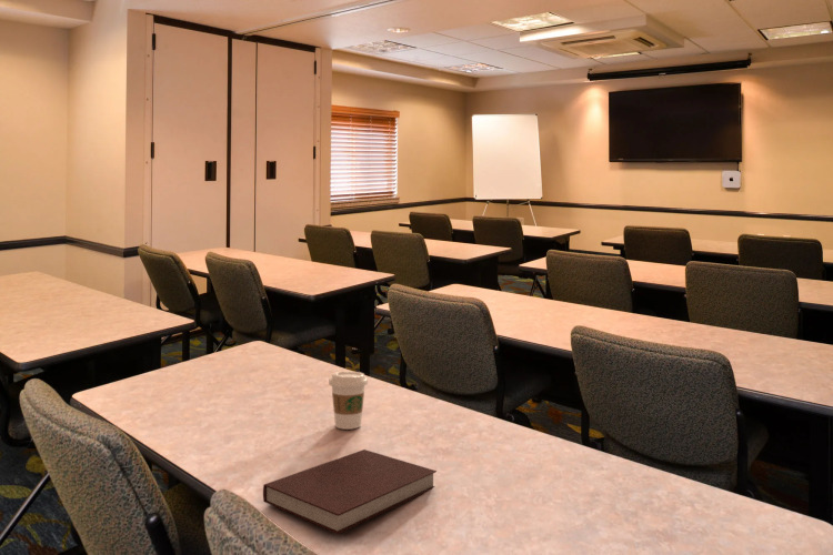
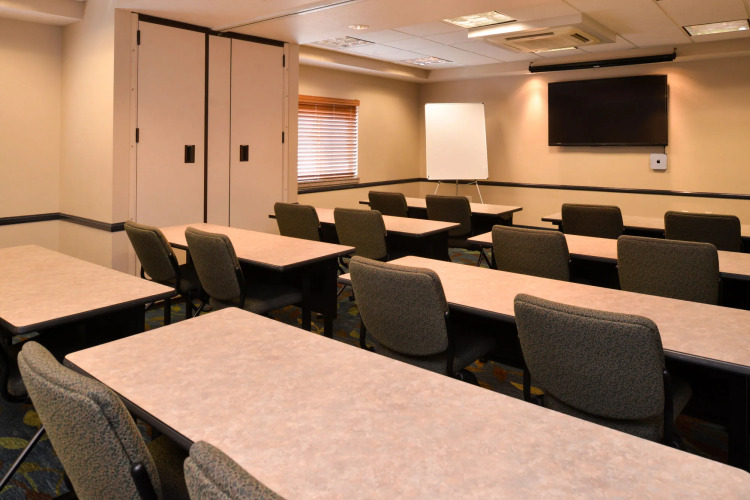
- coffee cup (348, 400)
- notebook (352, 485)
